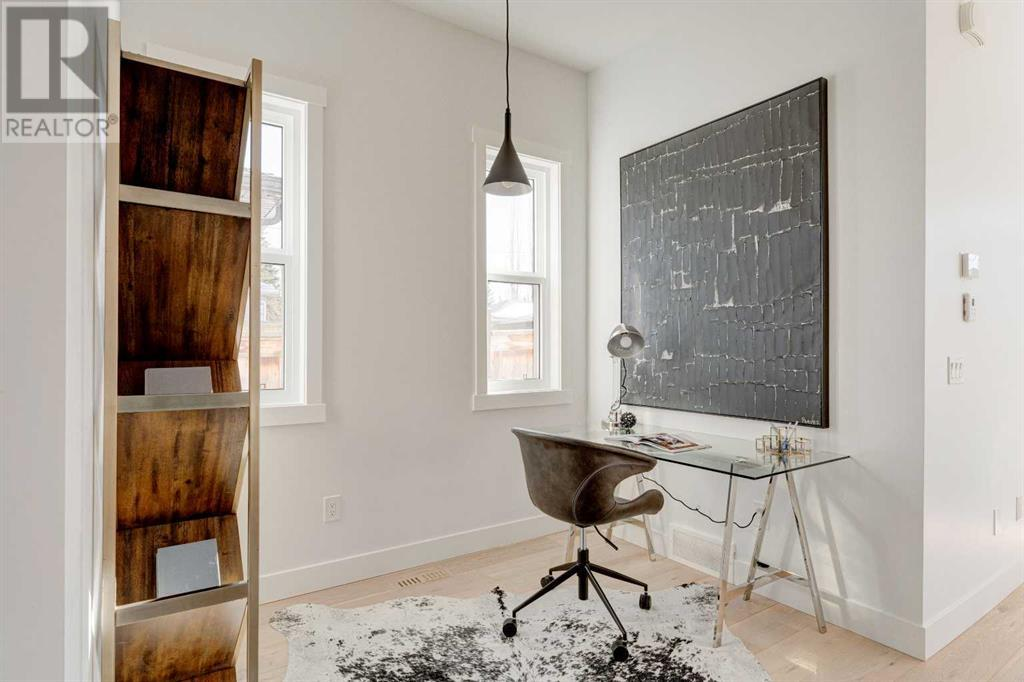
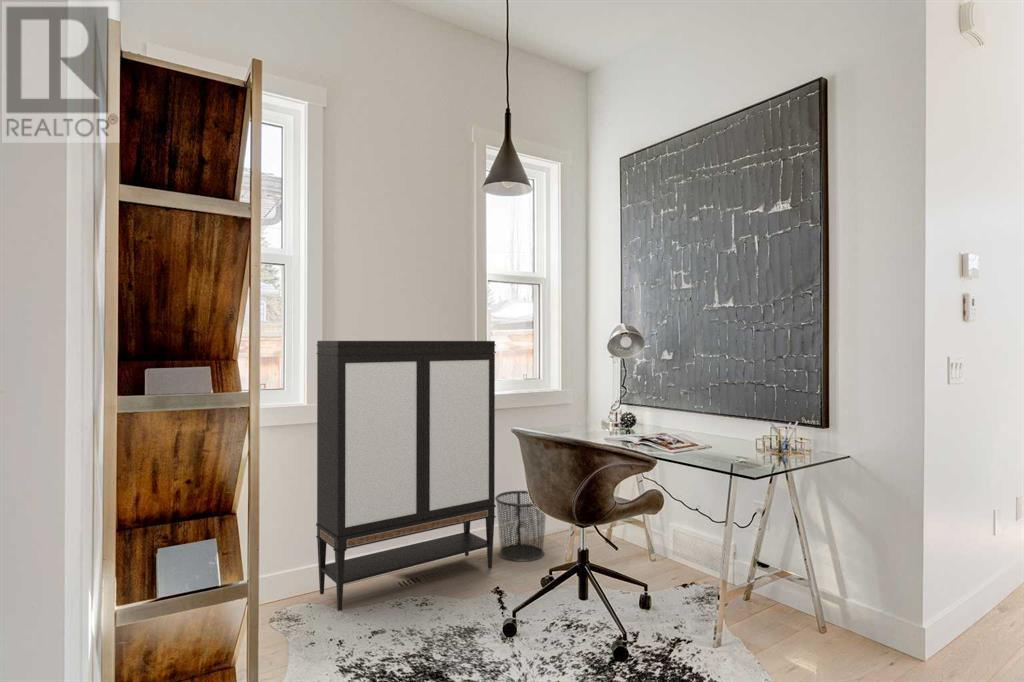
+ storage cabinet (410, 460)
+ waste bin (521, 525)
